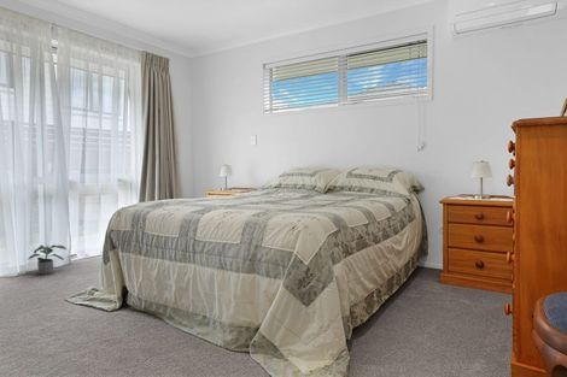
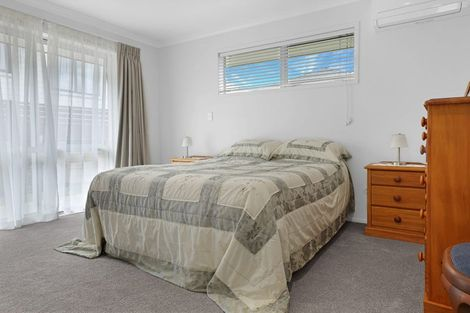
- potted plant (47, 259)
